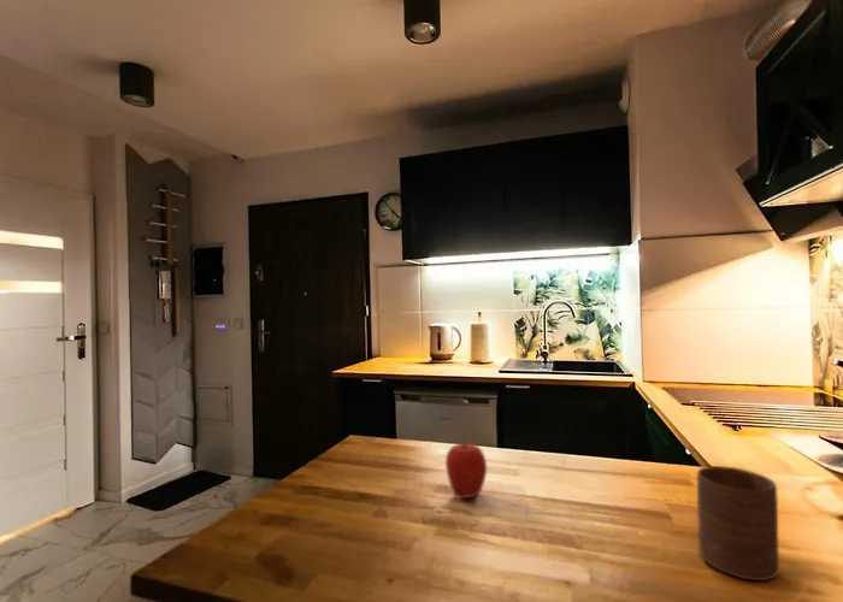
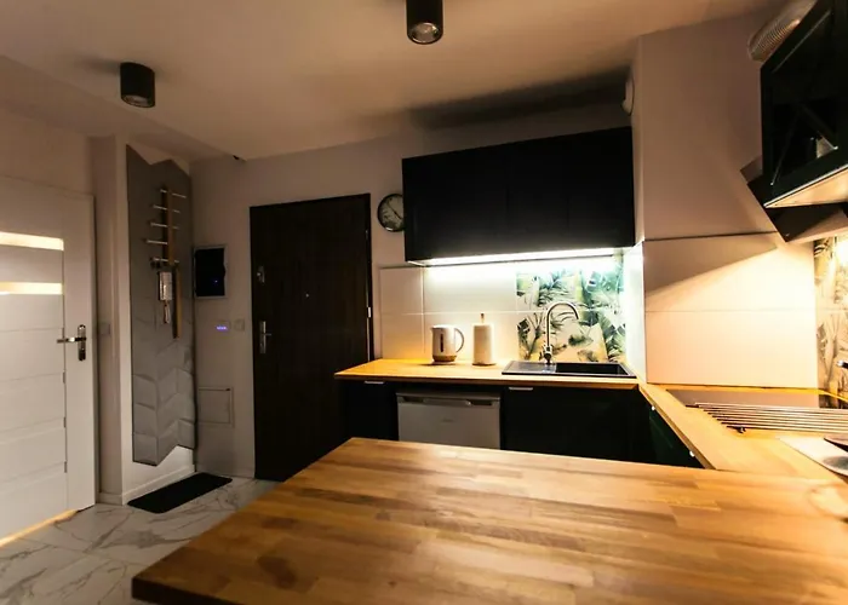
- fruit (465, 466)
- cup (732, 515)
